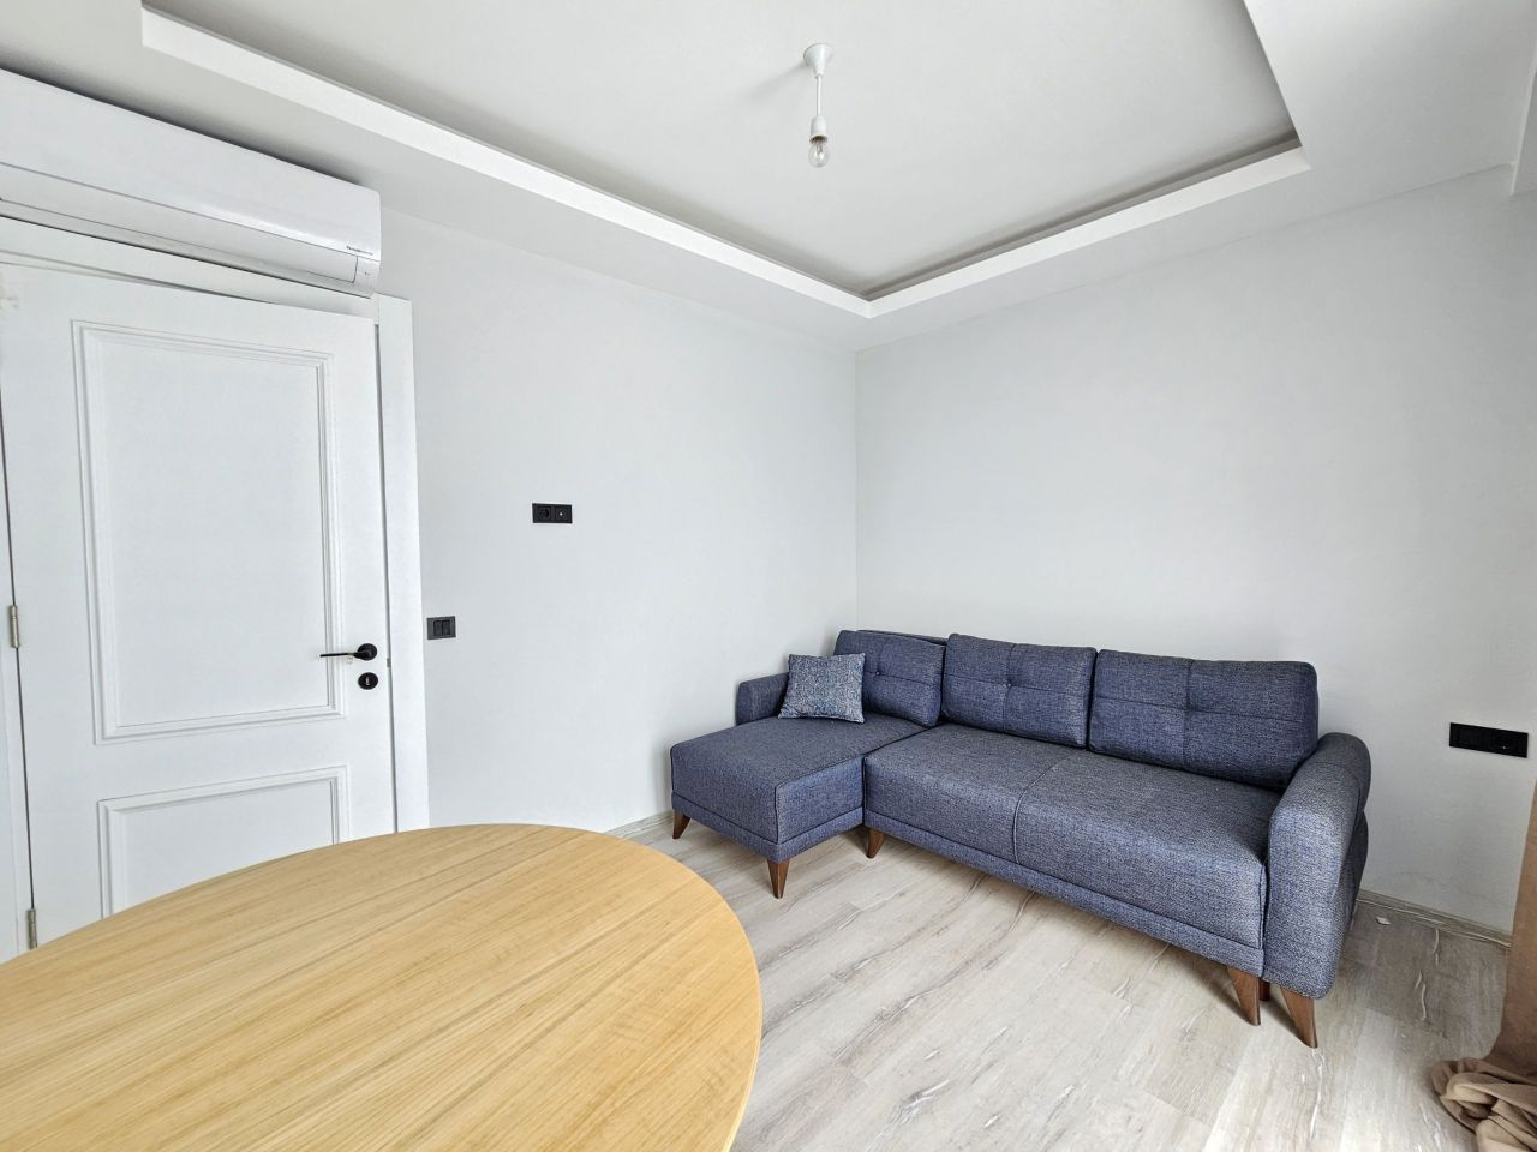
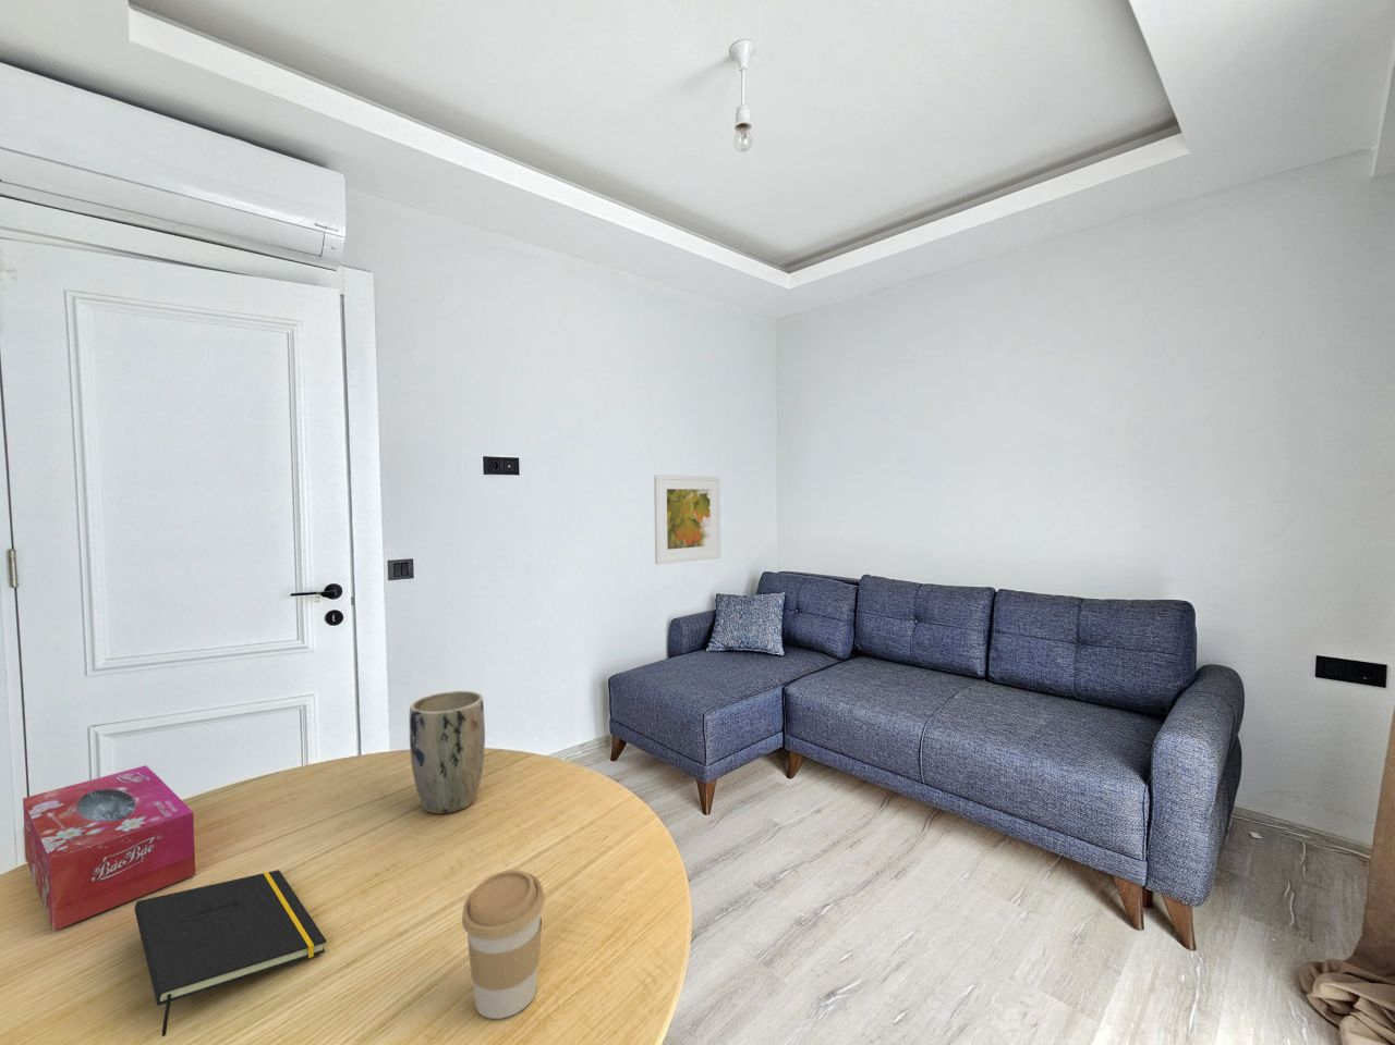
+ tissue box (107, 835)
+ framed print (688, 518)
+ notepad (227, 925)
+ coffee cup (504, 940)
+ plant pot (448, 751)
